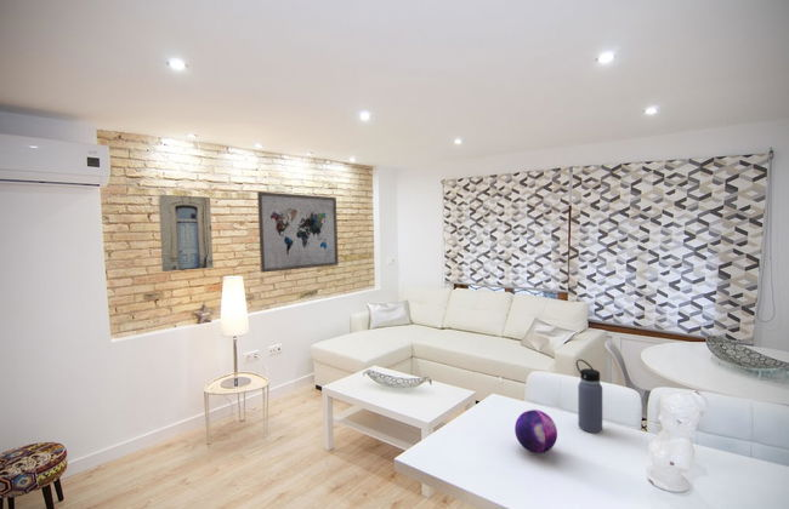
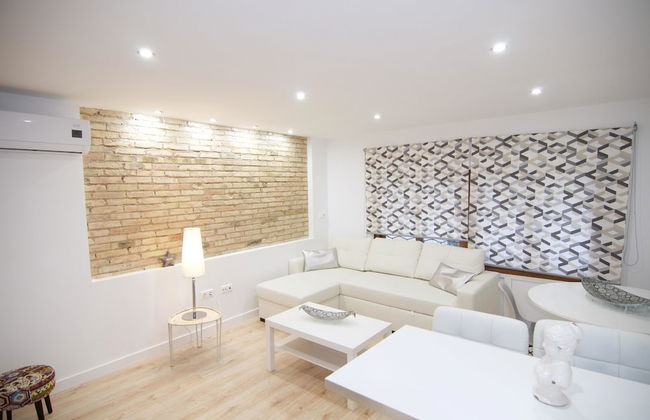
- water bottle (589, 395)
- wall art (301, 231)
- decorative orb (535, 430)
- wall art (187, 233)
